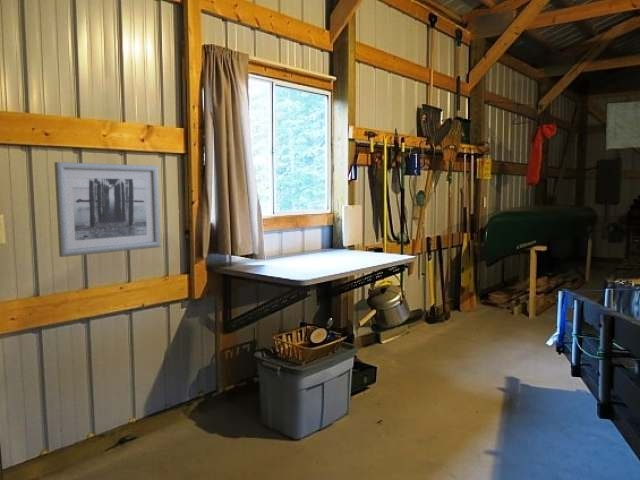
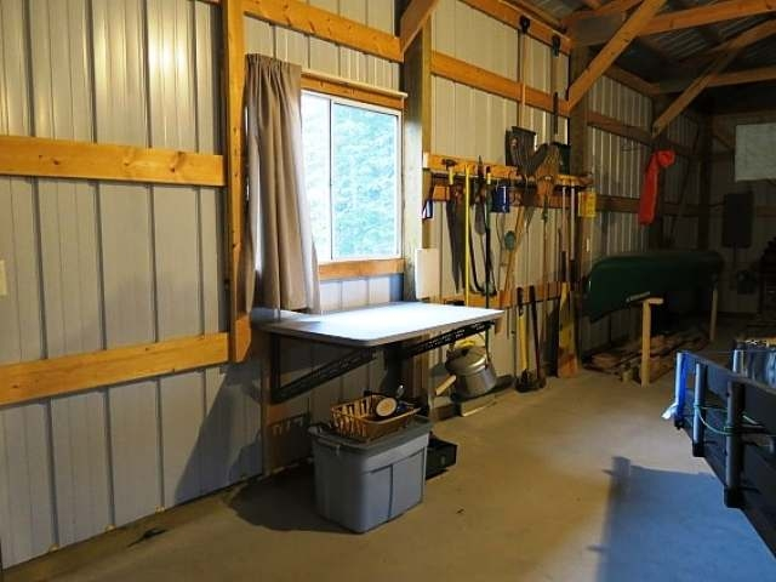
- wall art (112, 208)
